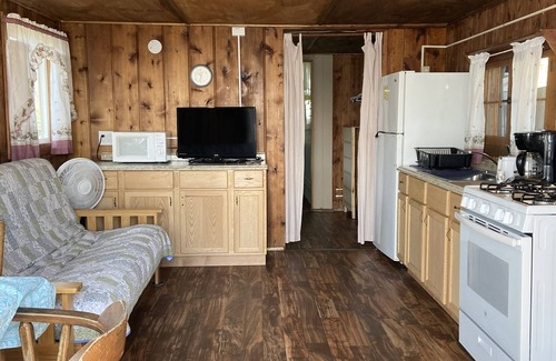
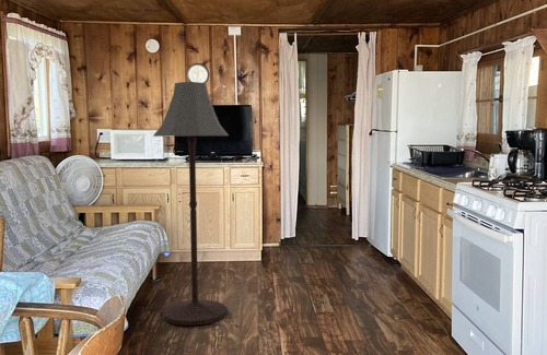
+ floor lamp (193, 200)
